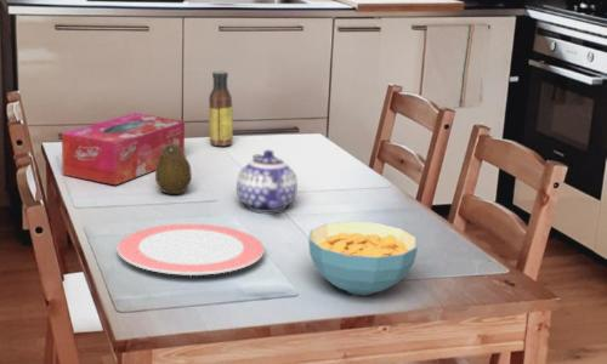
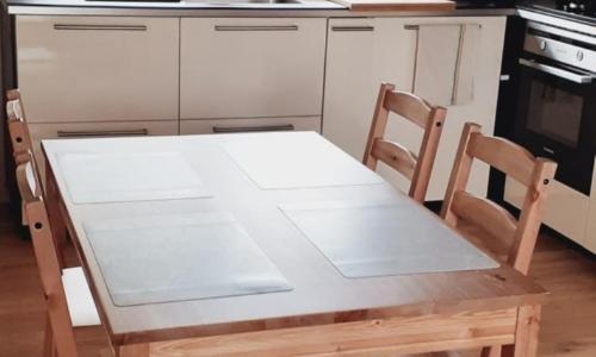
- cereal bowl (361, 263)
- plate (191, 251)
- fruit (172, 169)
- sauce bottle (221, 108)
- teapot (267, 178)
- tissue box (125, 147)
